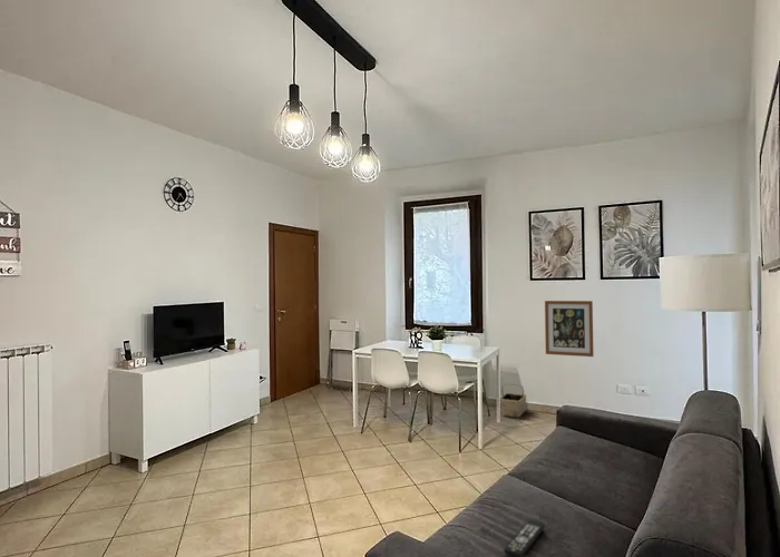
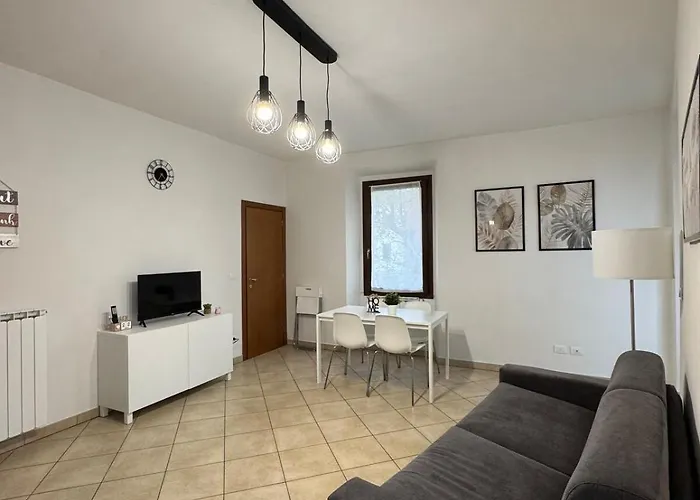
- remote control (525, 538)
- wall art (568, 328)
- basket (513, 398)
